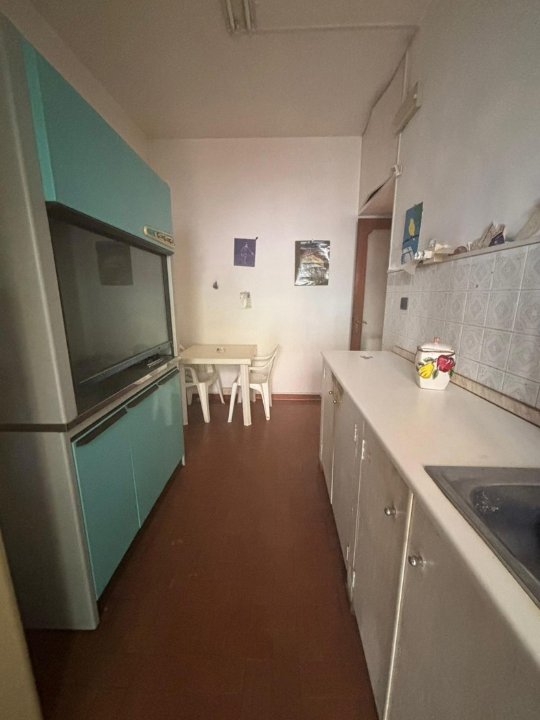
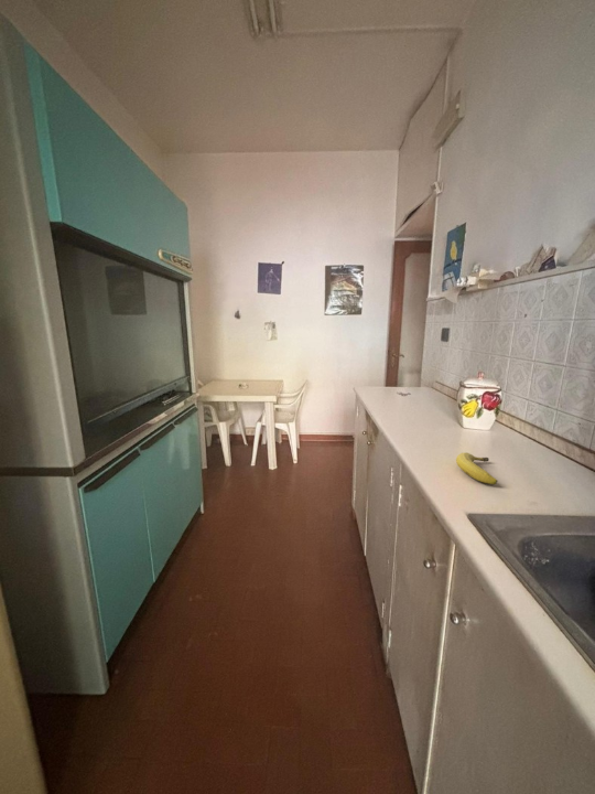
+ fruit (475, 464)
